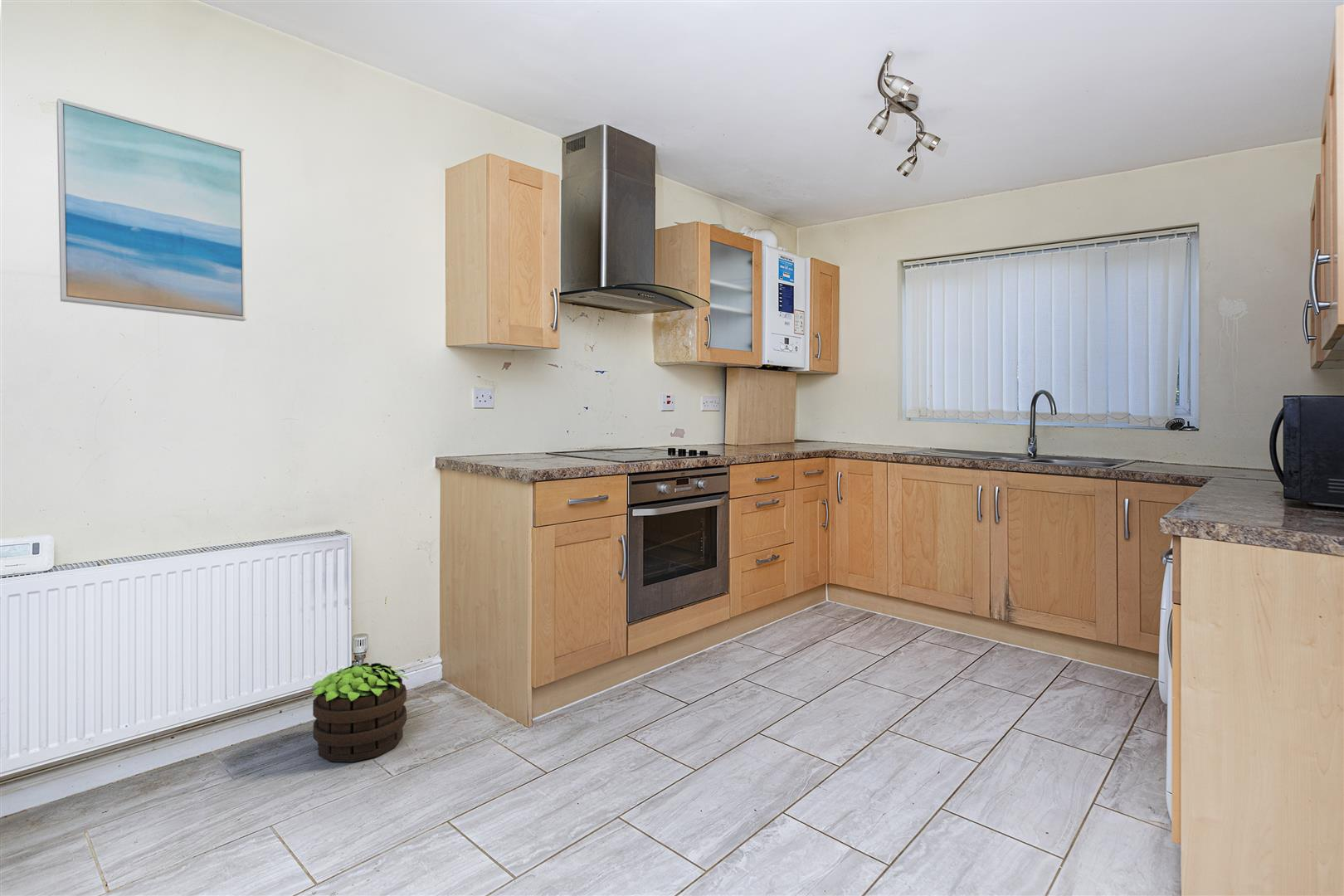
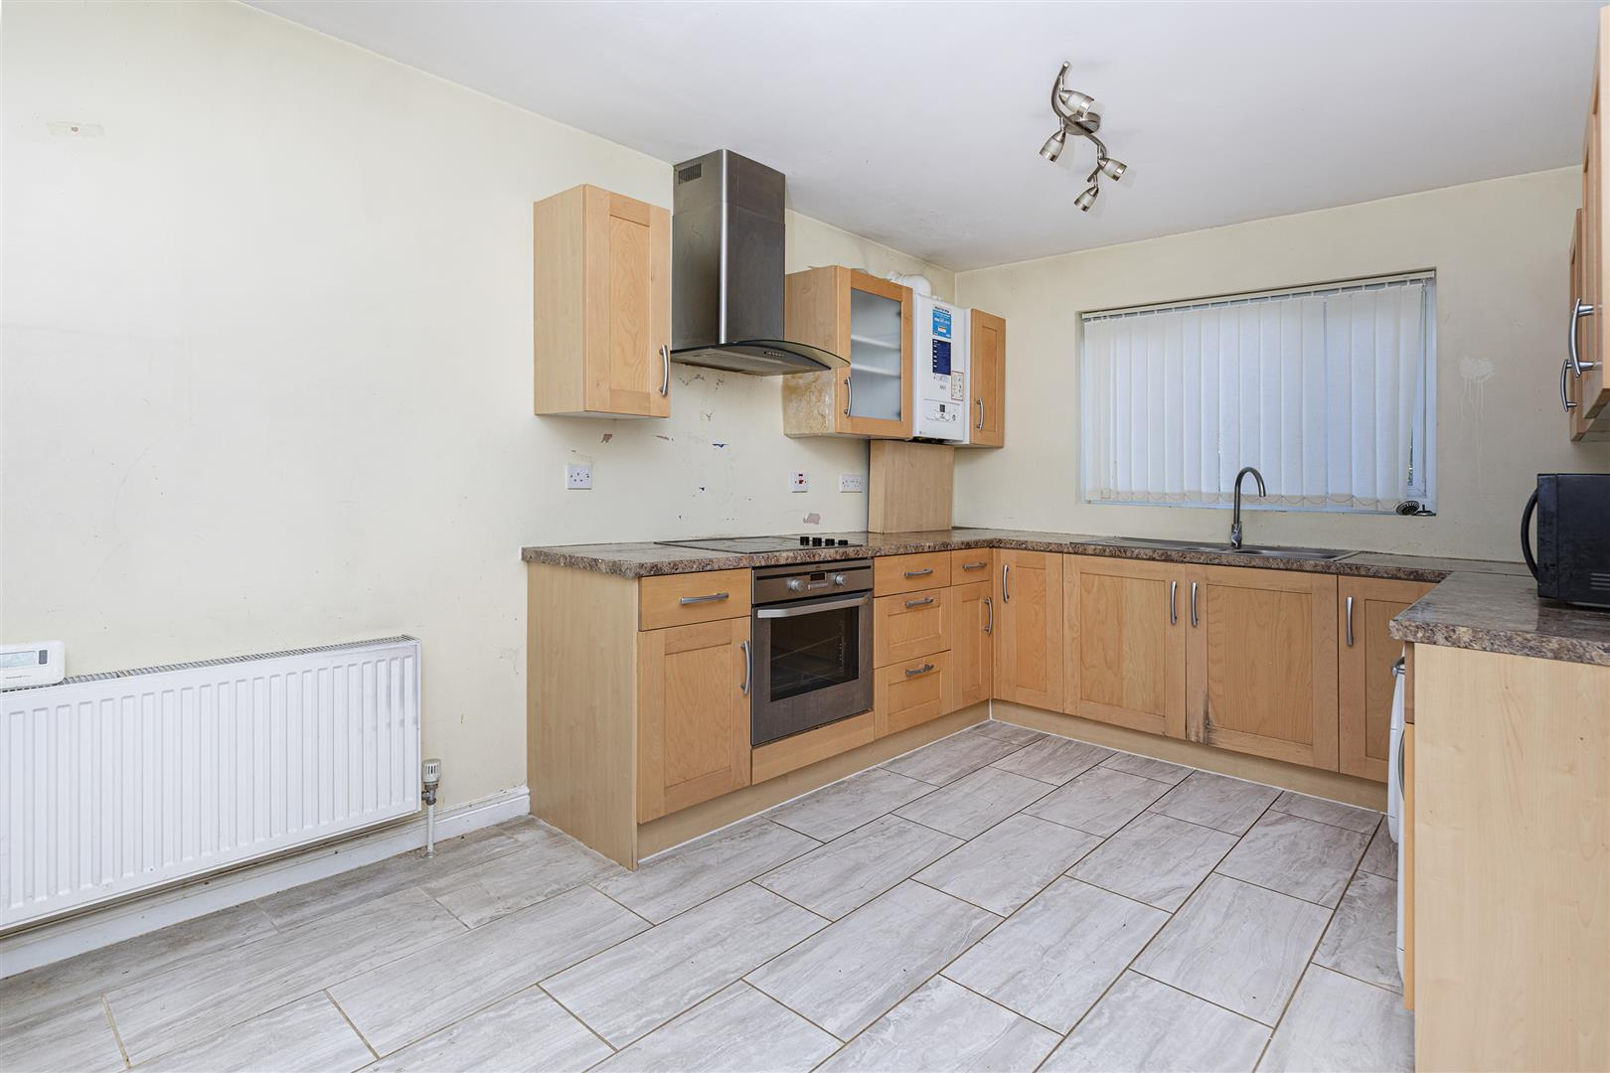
- potted plant (361, 704)
- wall art (158, 220)
